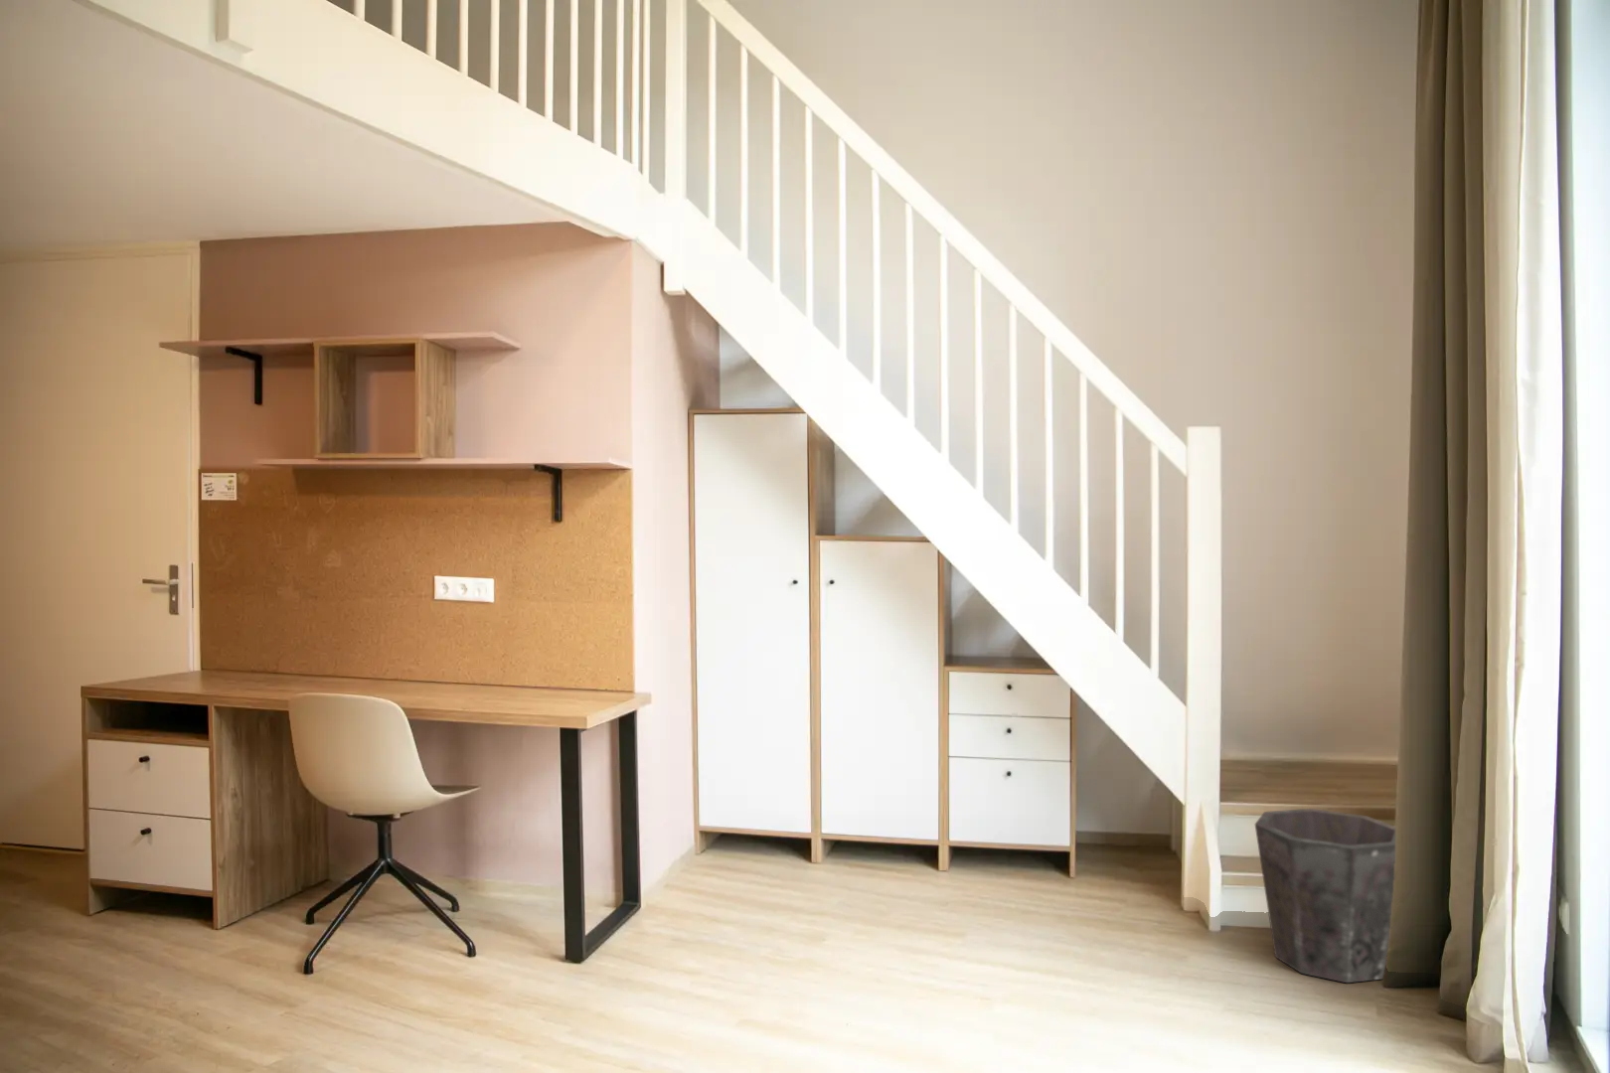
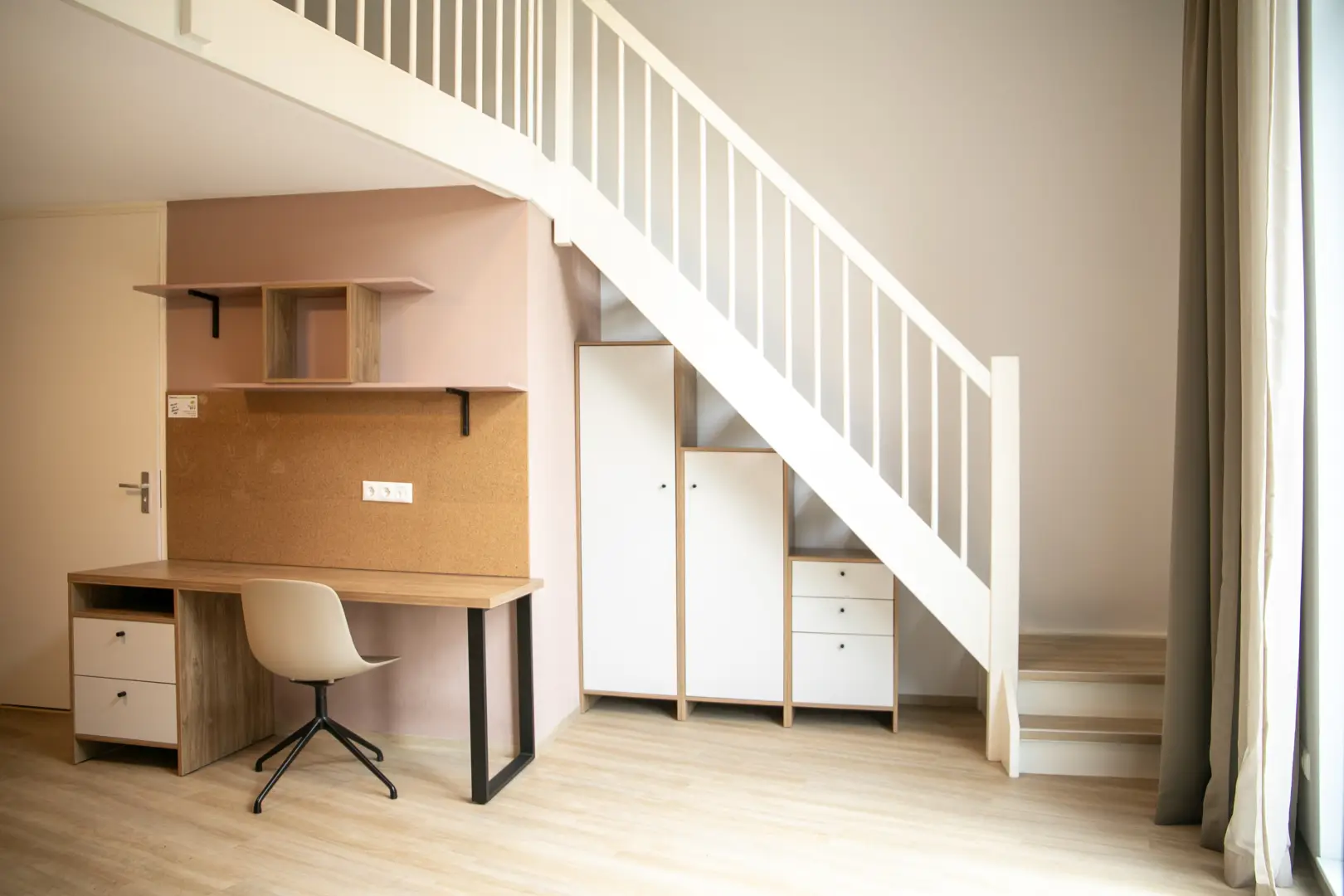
- waste bin (1330, 893)
